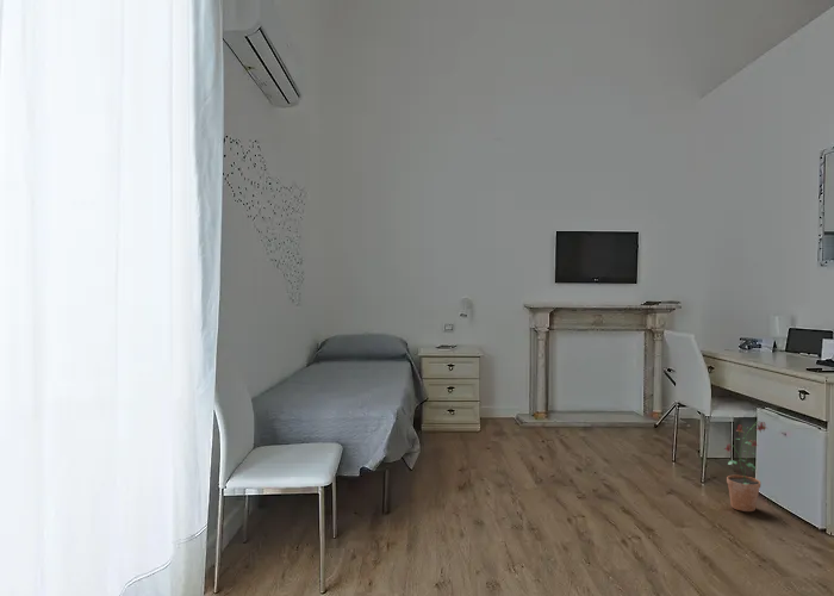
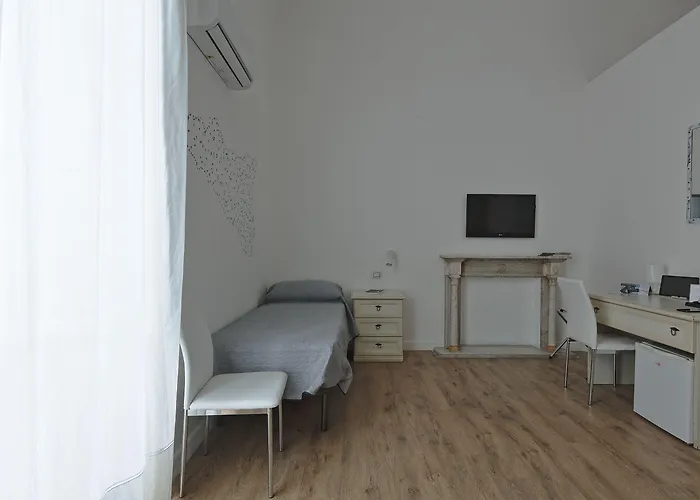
- potted plant (743, 461)
